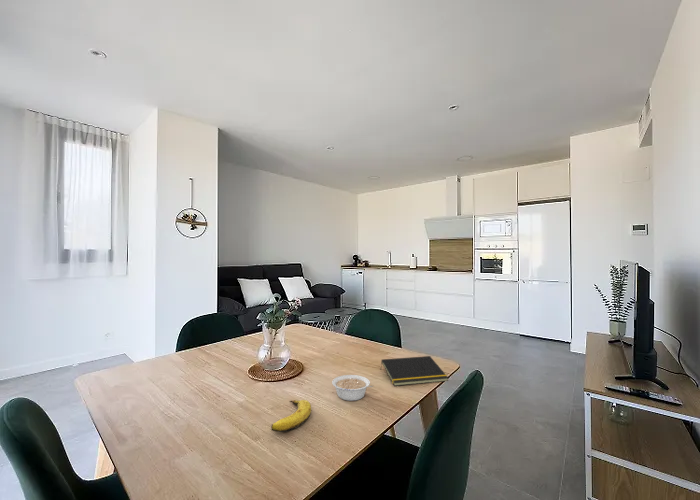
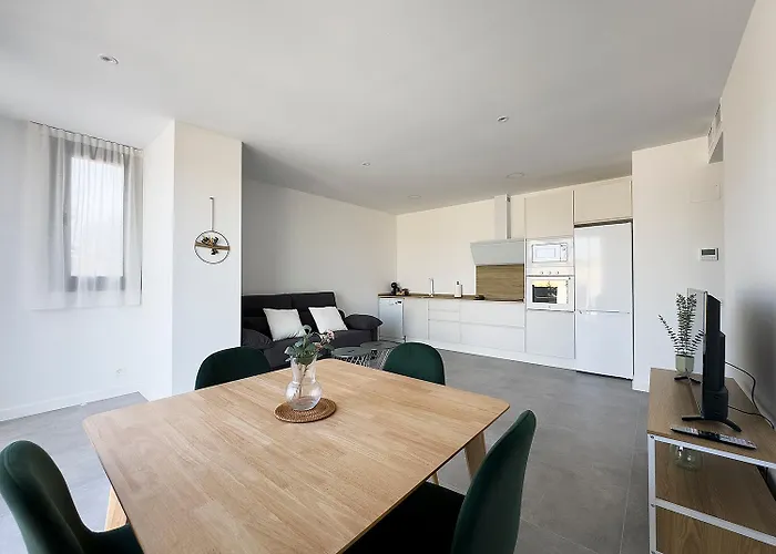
- notepad (413, 369)
- banana (295, 412)
- legume (352, 387)
